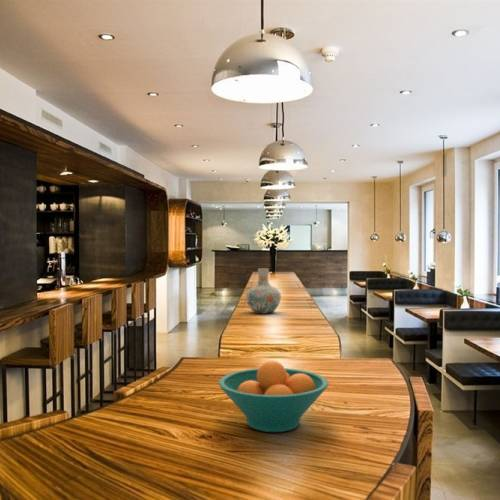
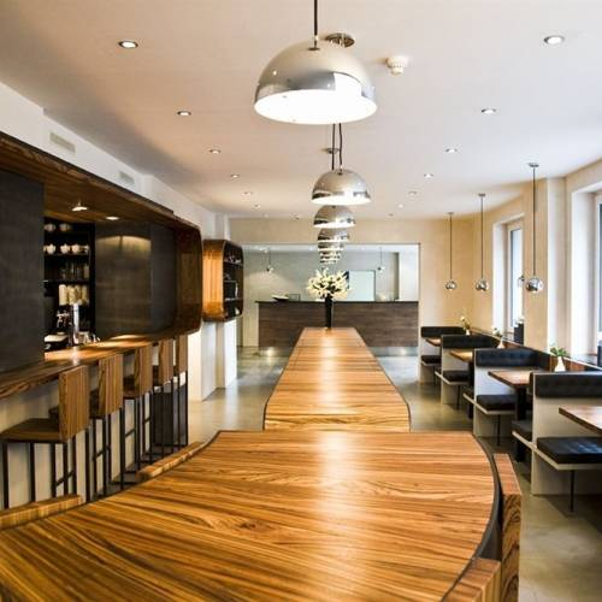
- fruit bowl (273, 392)
- vase (263, 290)
